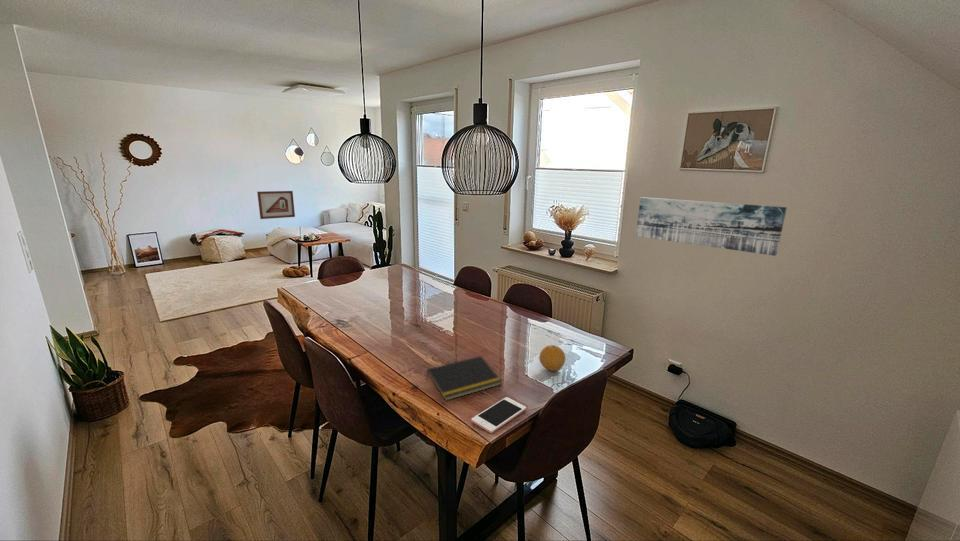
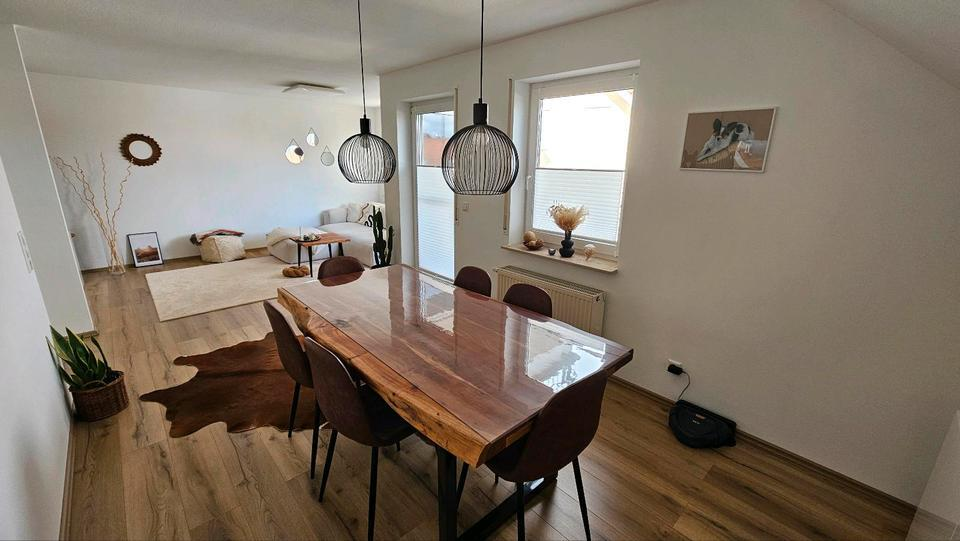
- fruit (552, 357)
- picture frame (276, 204)
- notepad (464, 376)
- wall art (702, 223)
- cell phone (499, 414)
